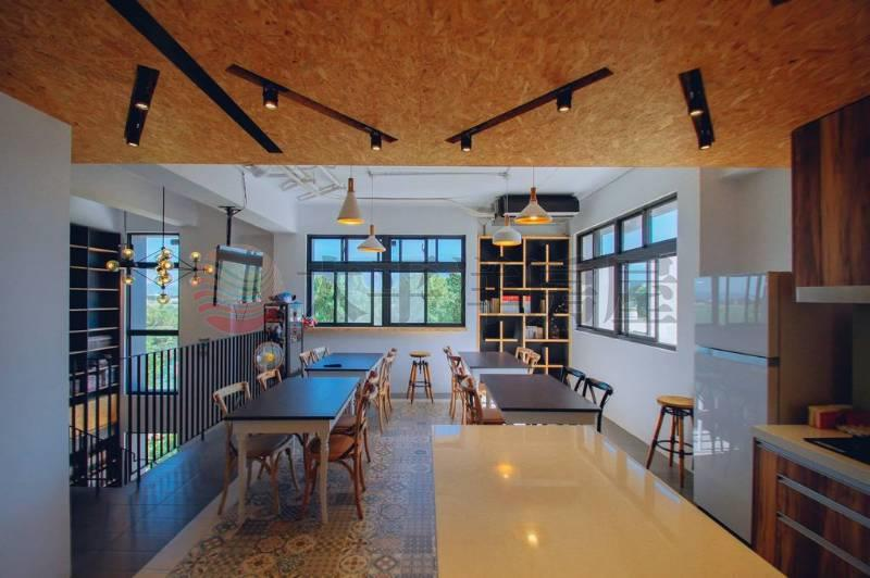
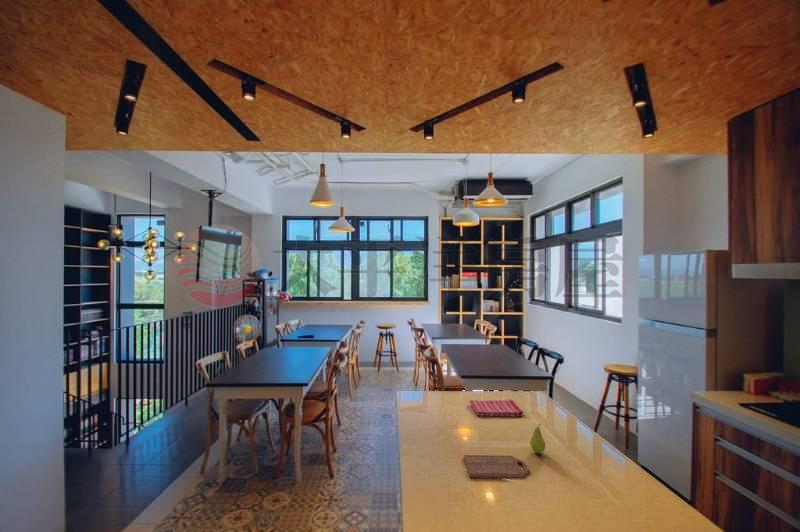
+ dish towel (495, 407)
+ fruit (537, 436)
+ cutting board (496, 466)
